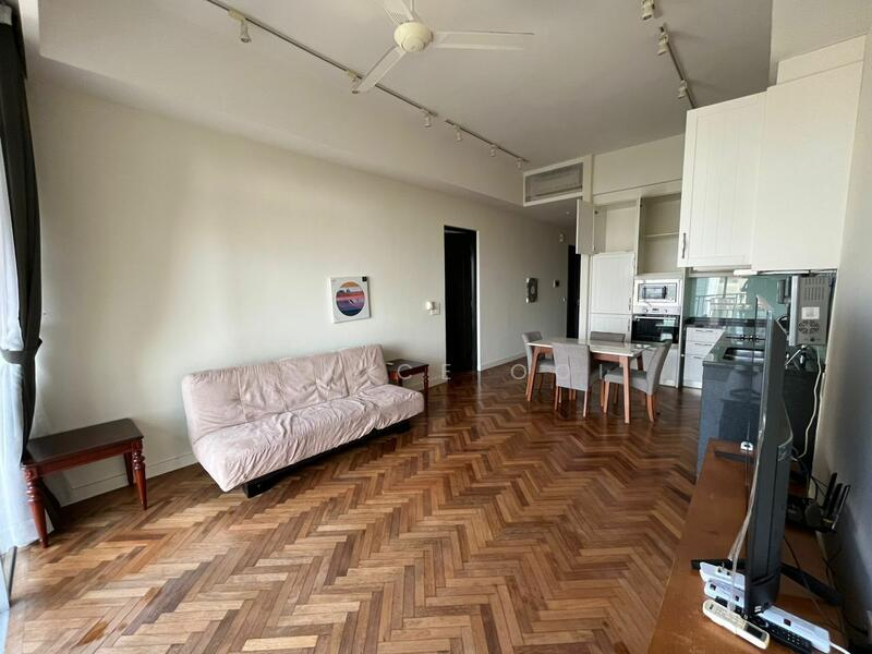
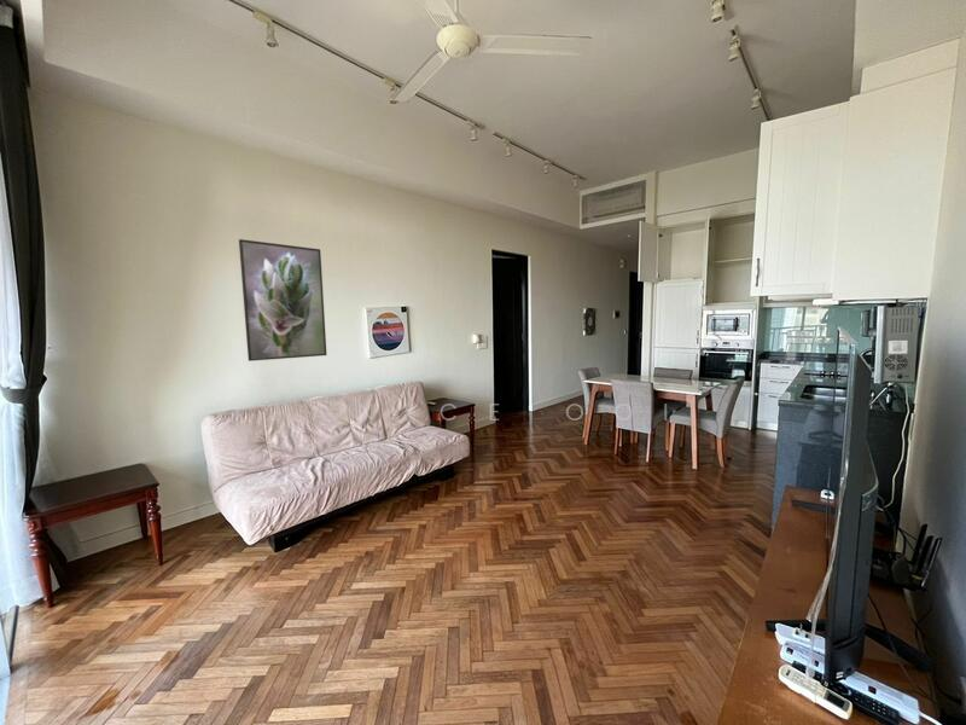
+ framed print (286, 302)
